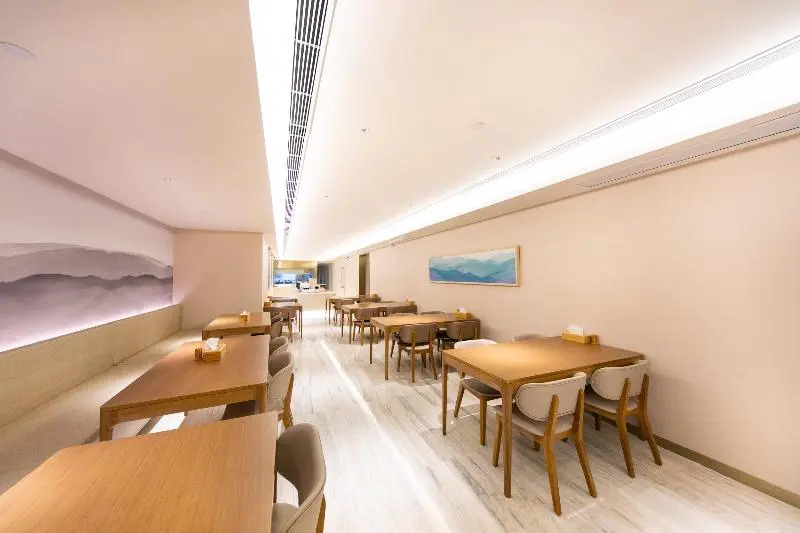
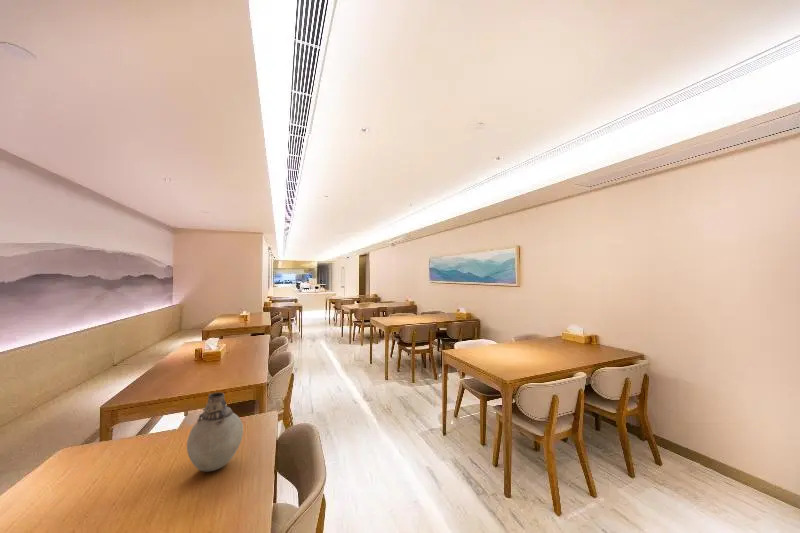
+ vase (216, 429)
